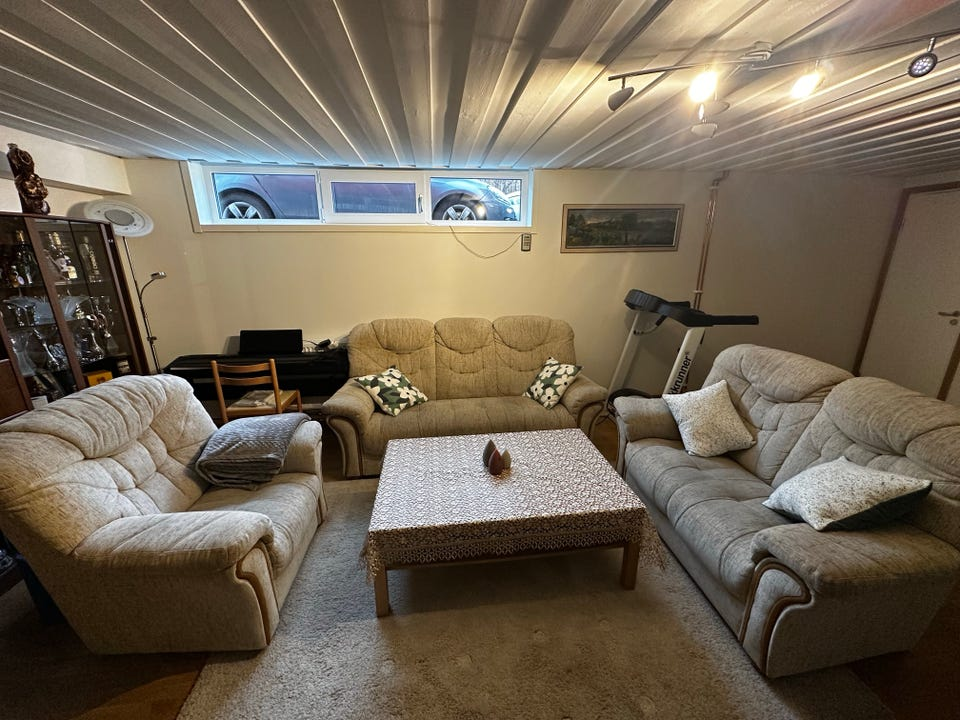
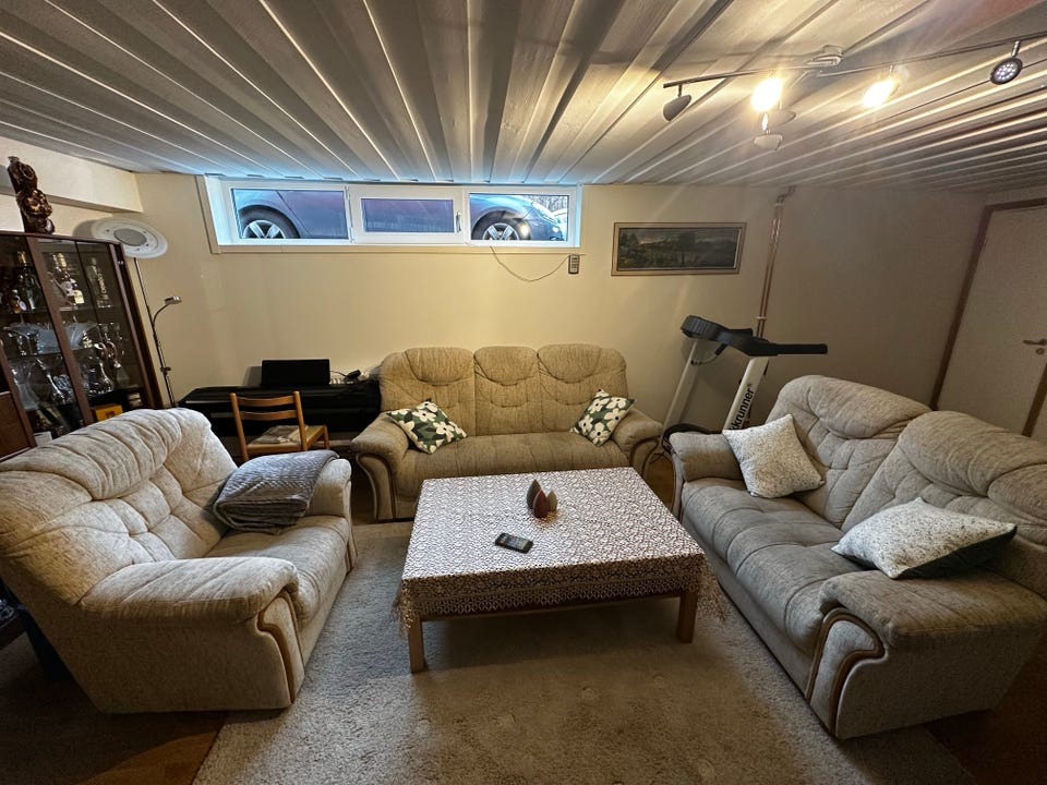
+ smartphone (514, 542)
